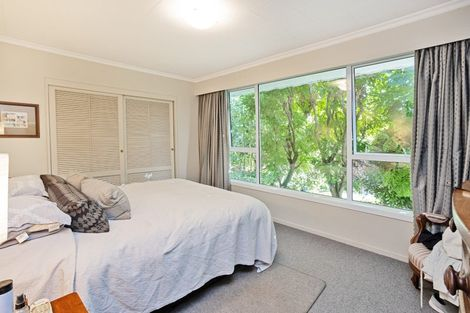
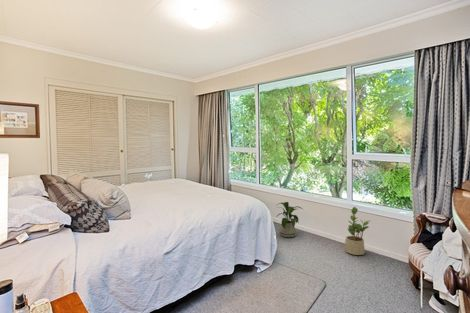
+ potted plant (357, 229)
+ house plant (290, 216)
